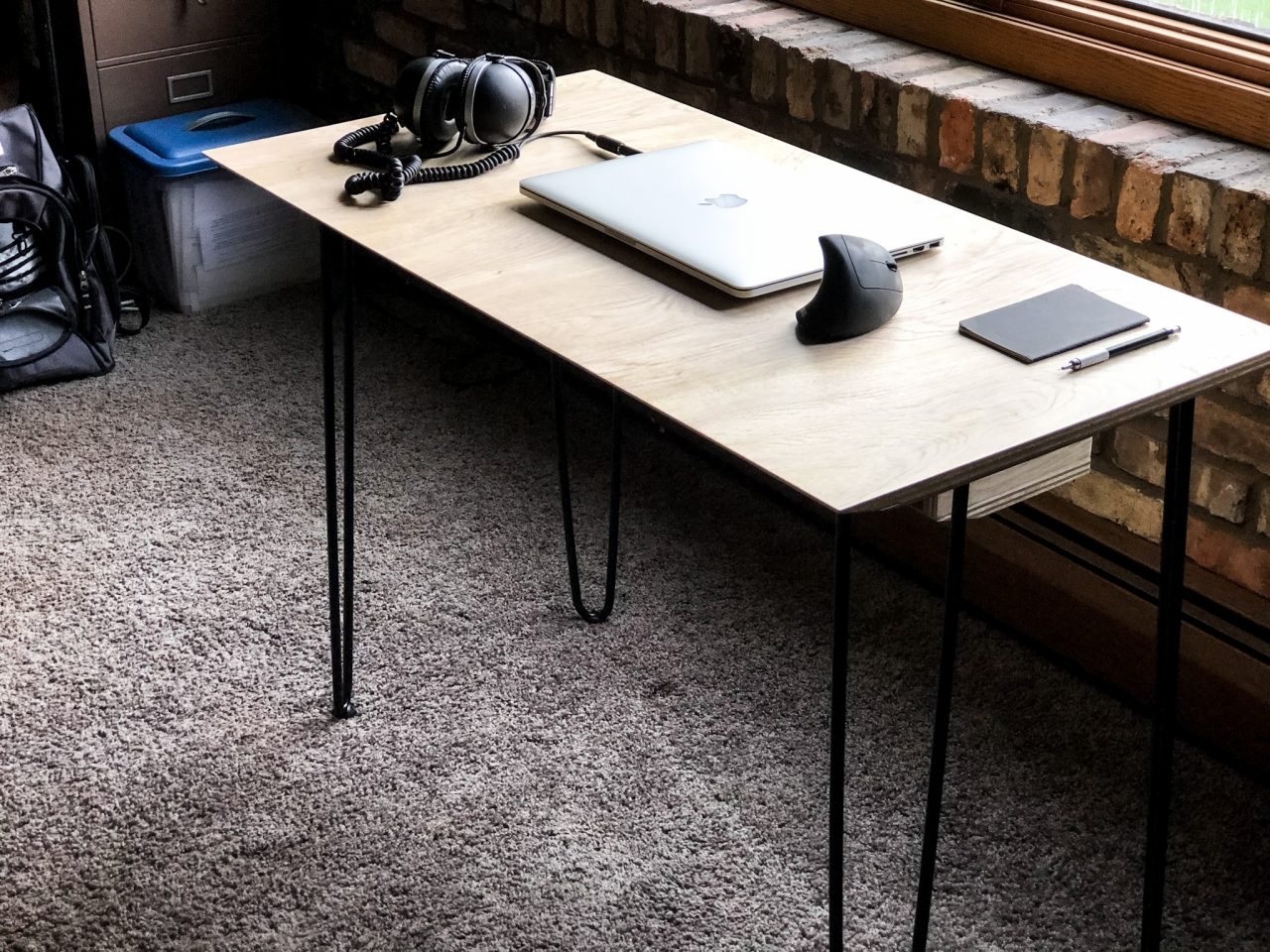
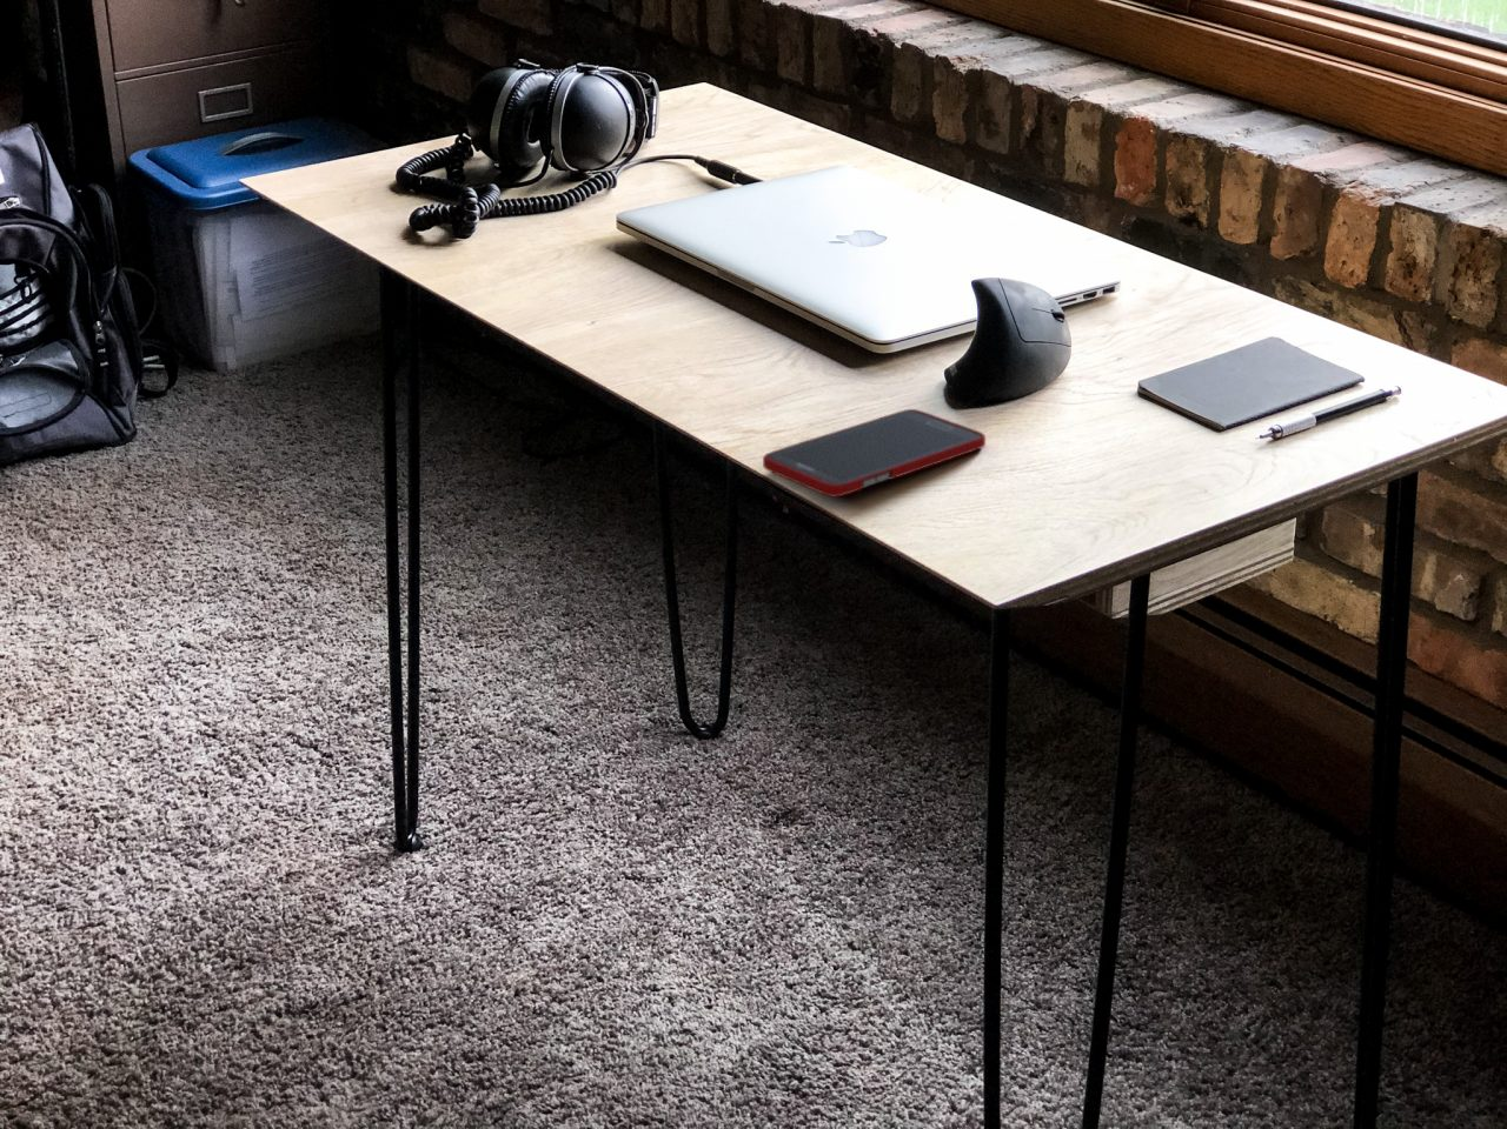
+ cell phone (875, 452)
